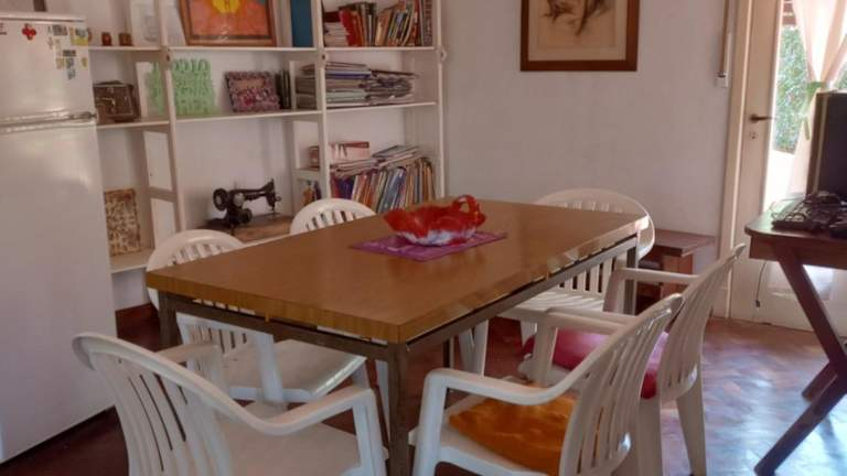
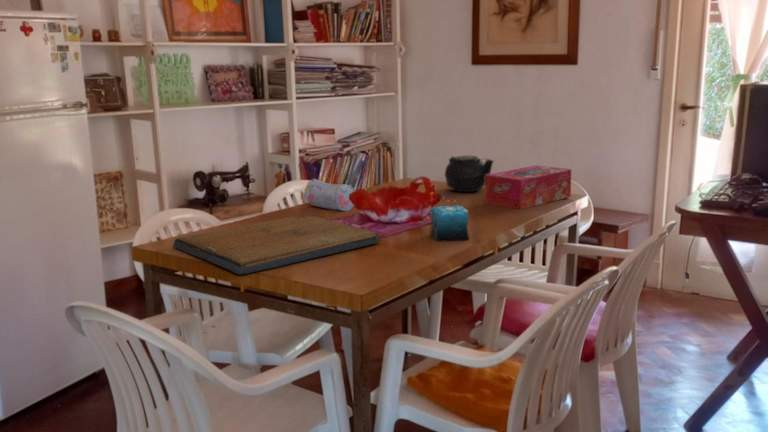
+ religious icon (277, 239)
+ teapot (470, 174)
+ candle (449, 217)
+ pencil case (329, 194)
+ tissue box (528, 186)
